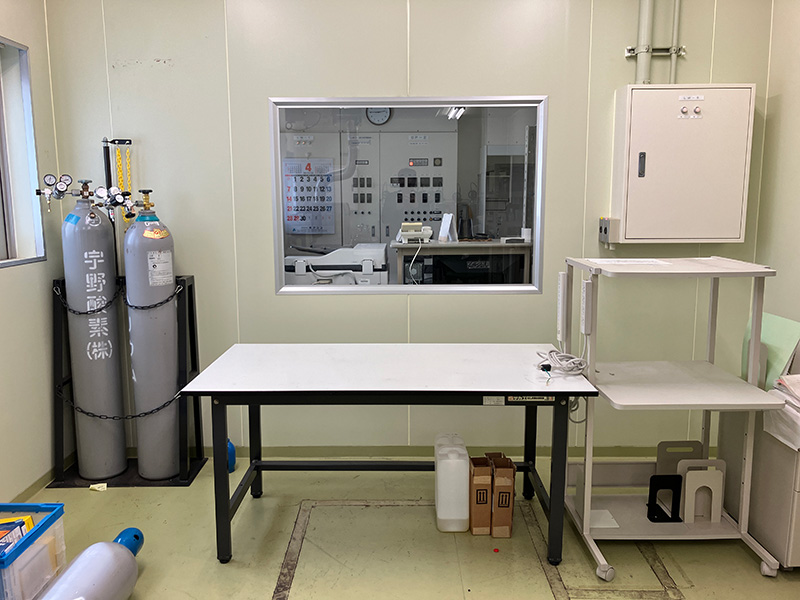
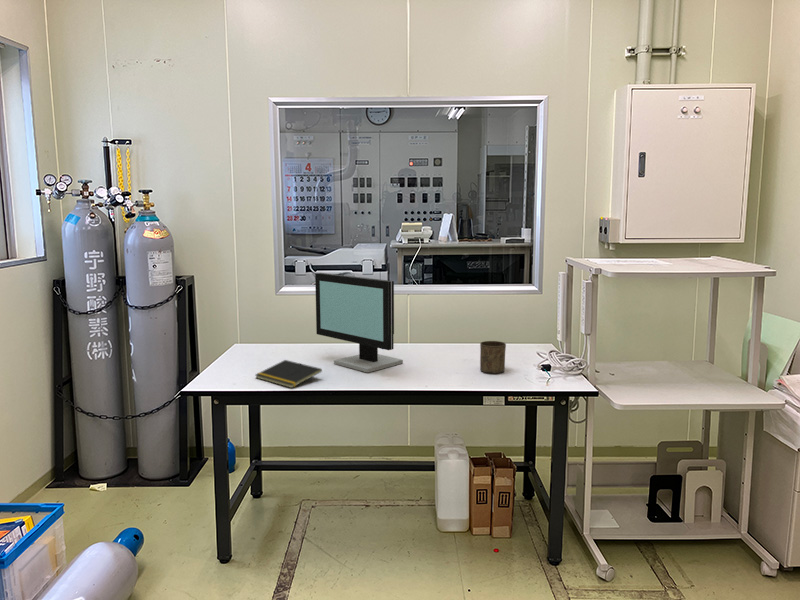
+ cup (492, 357)
+ notepad (288, 373)
+ computer monitor (368, 319)
